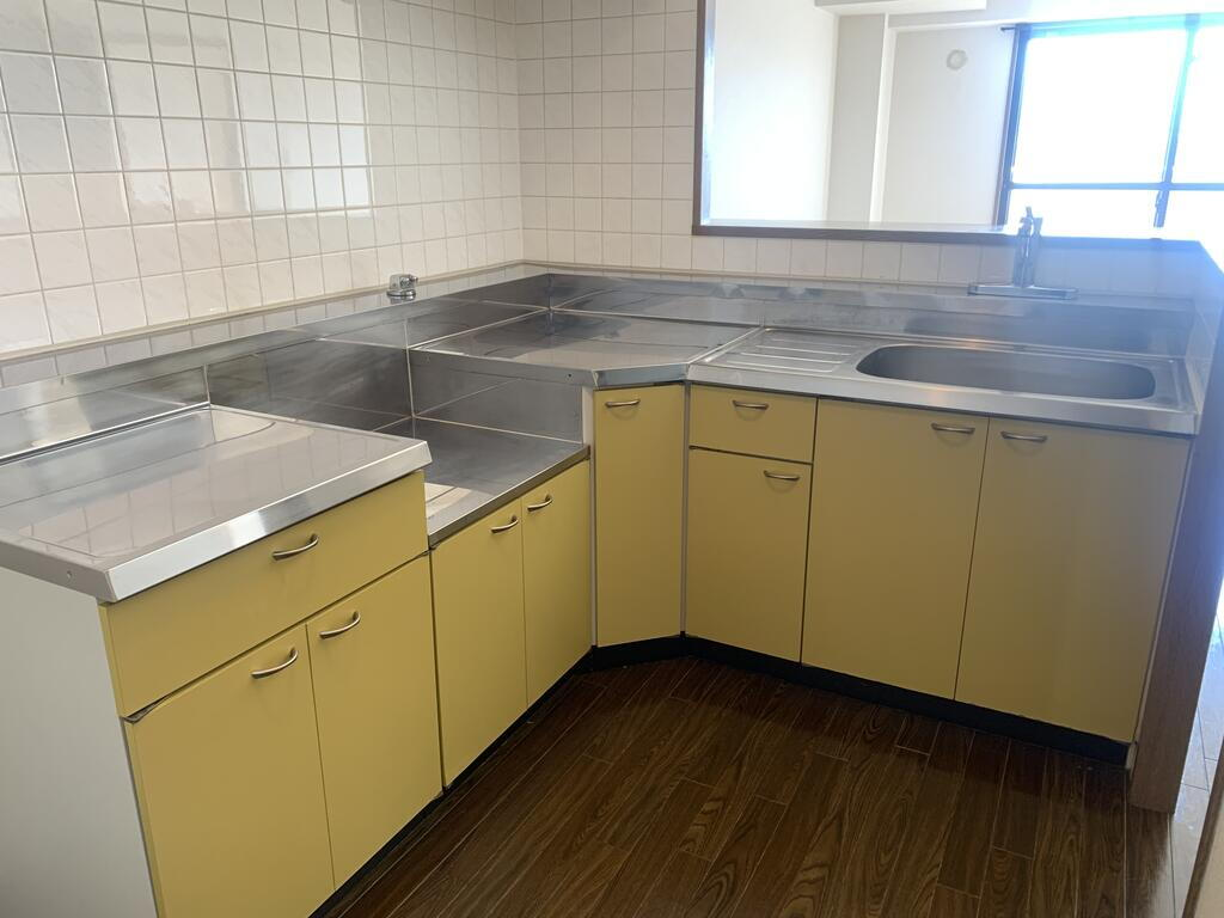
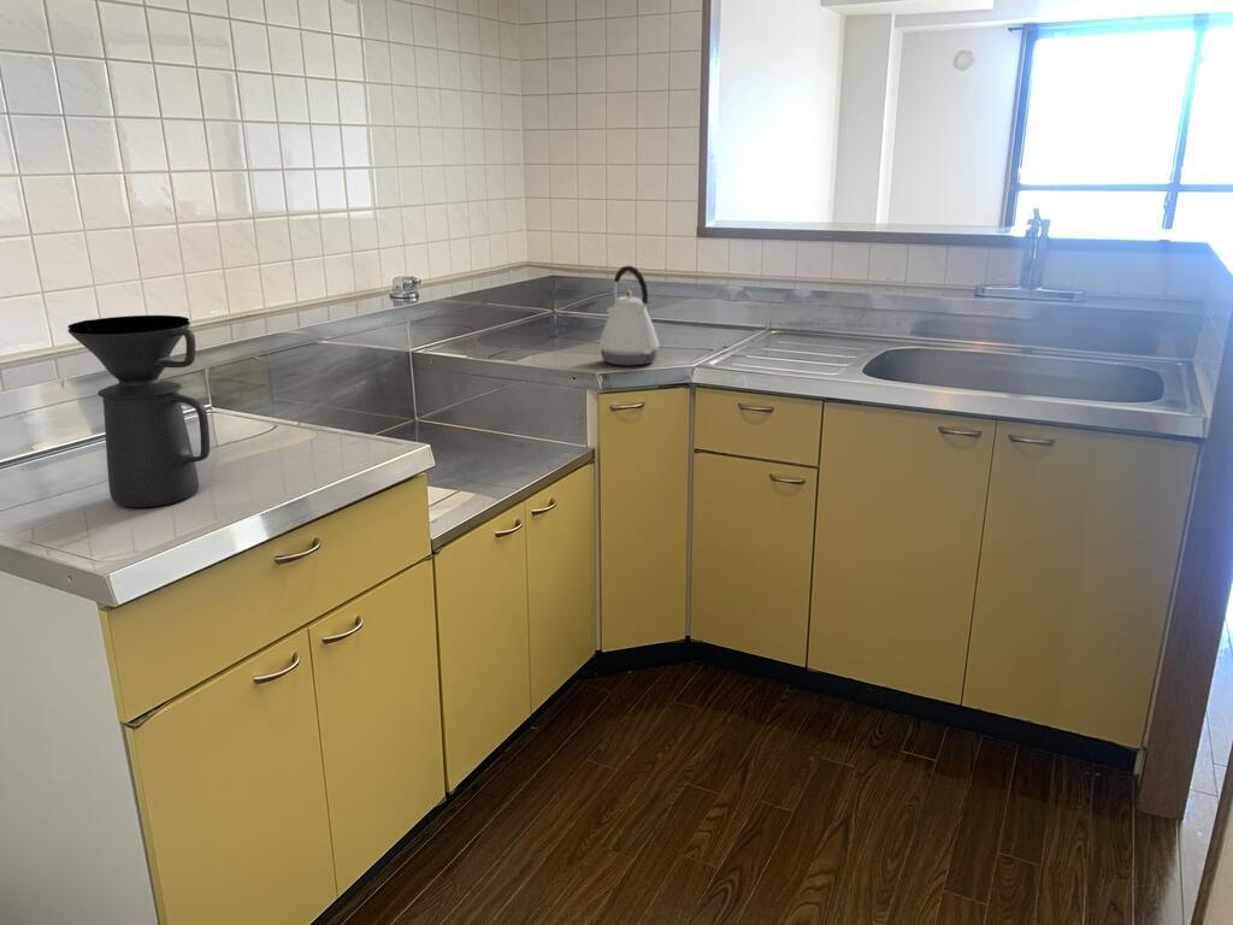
+ kettle (627, 313)
+ coffee maker (143, 411)
